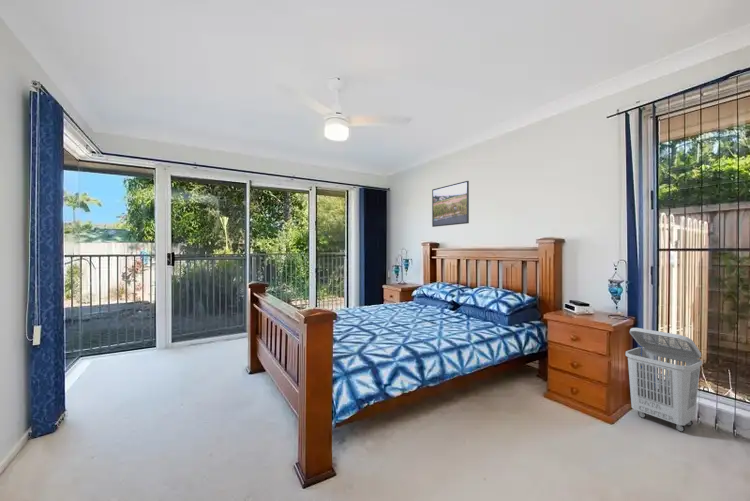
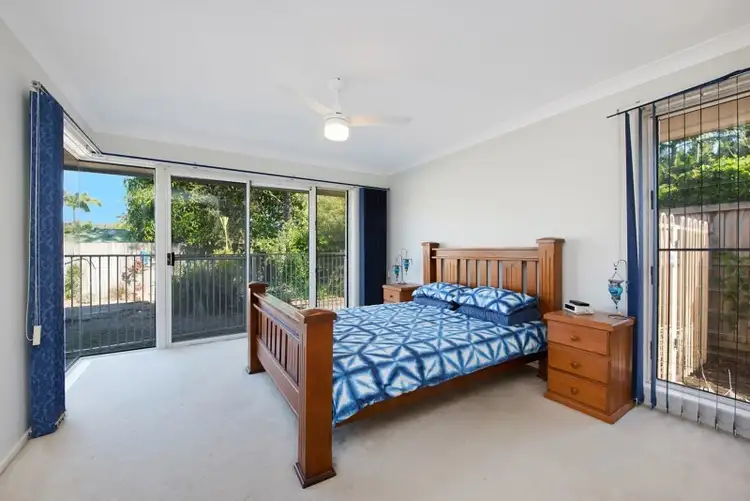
- laundry basket (662, 375)
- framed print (449, 205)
